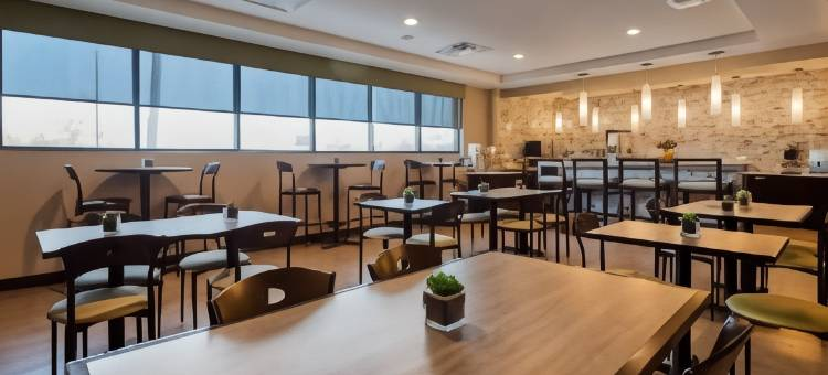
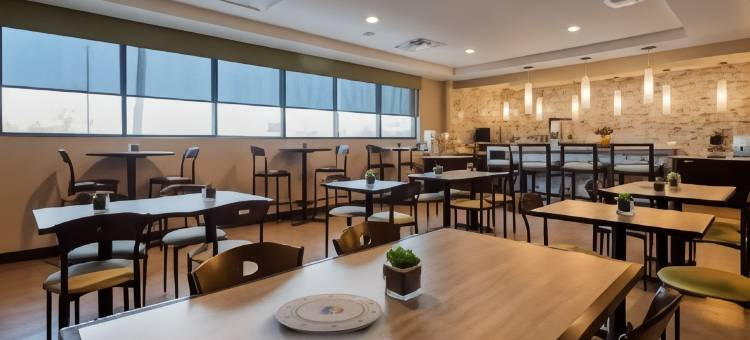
+ plate (329, 312)
